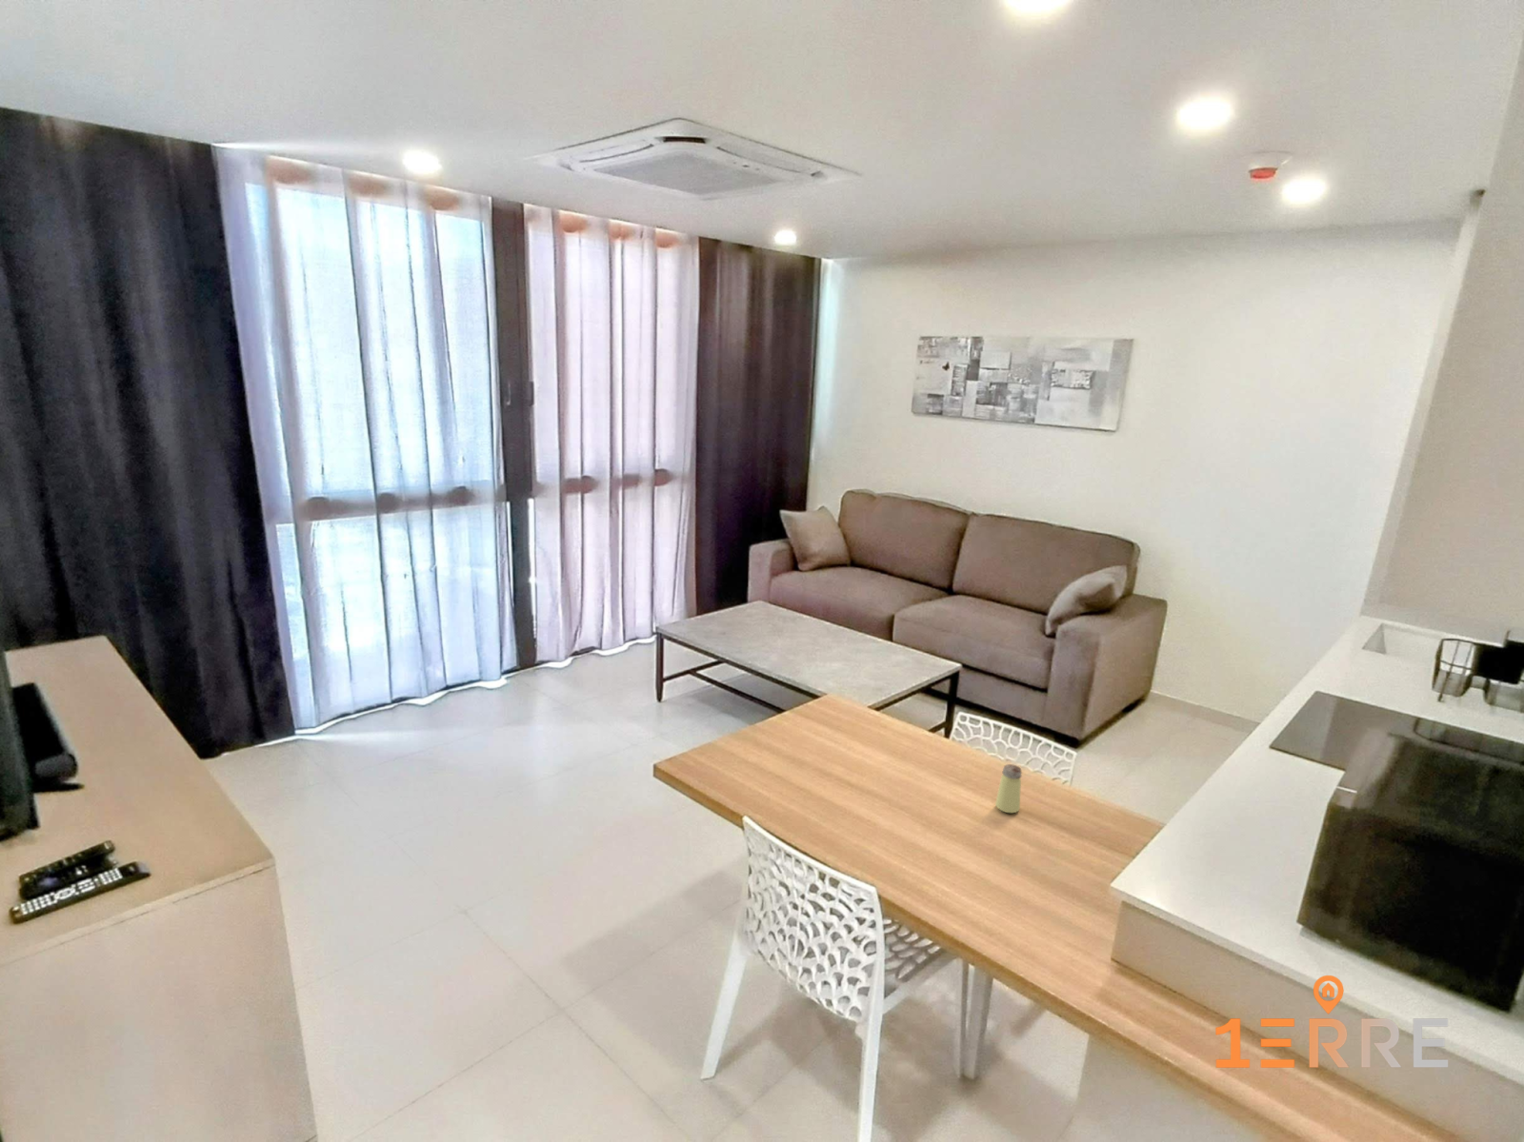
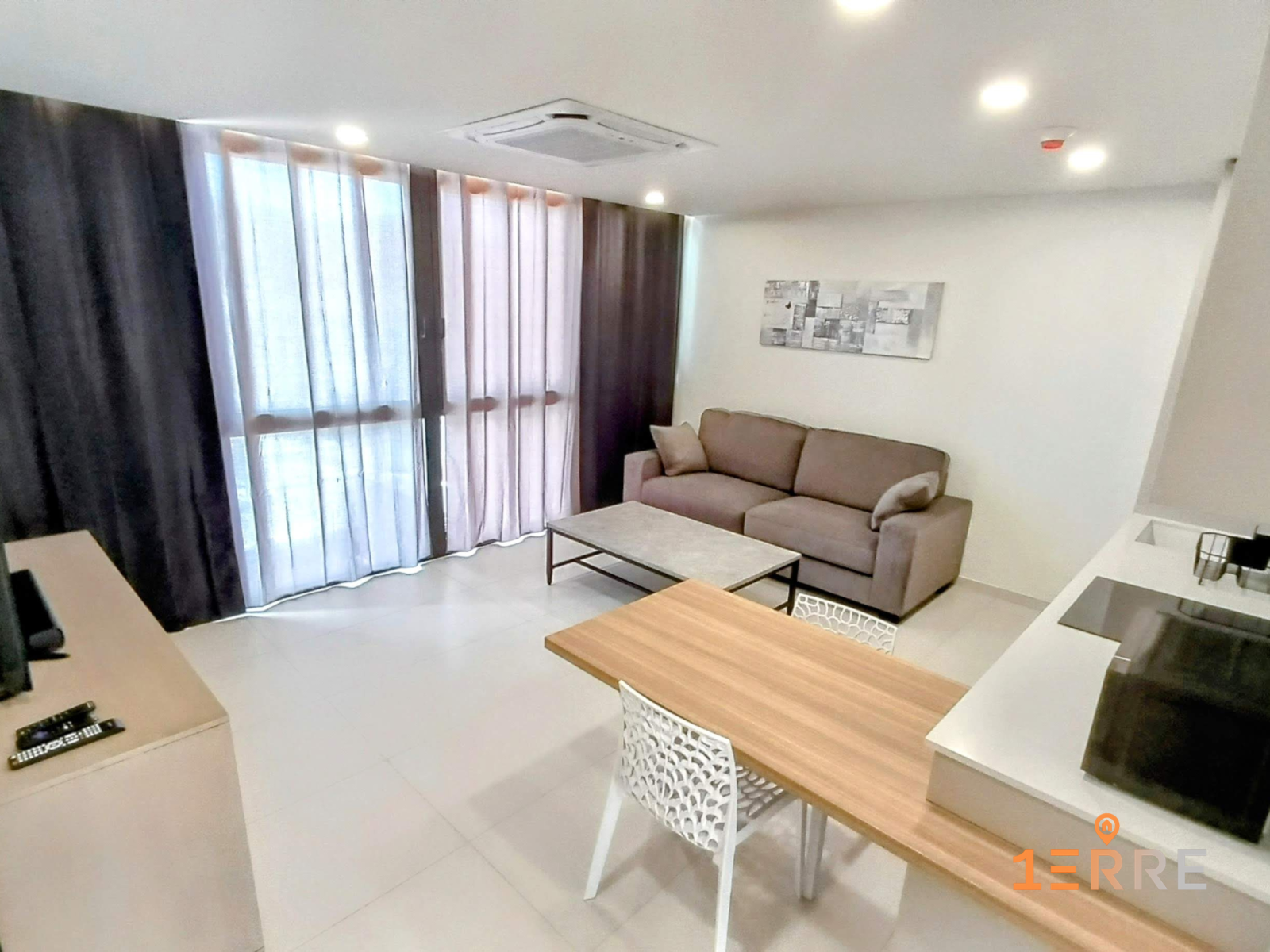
- saltshaker (1009, 787)
